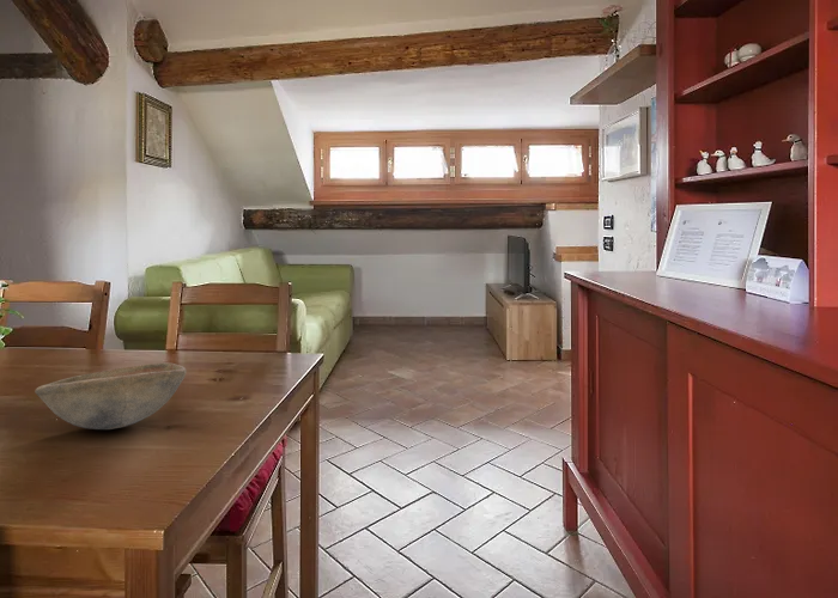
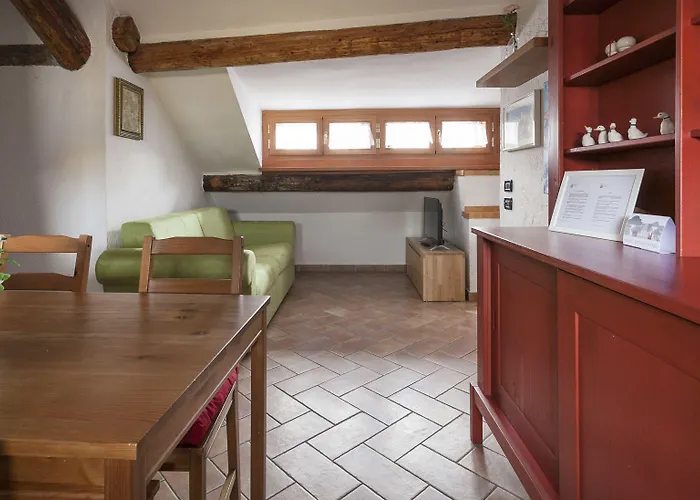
- bowl (113, 397)
